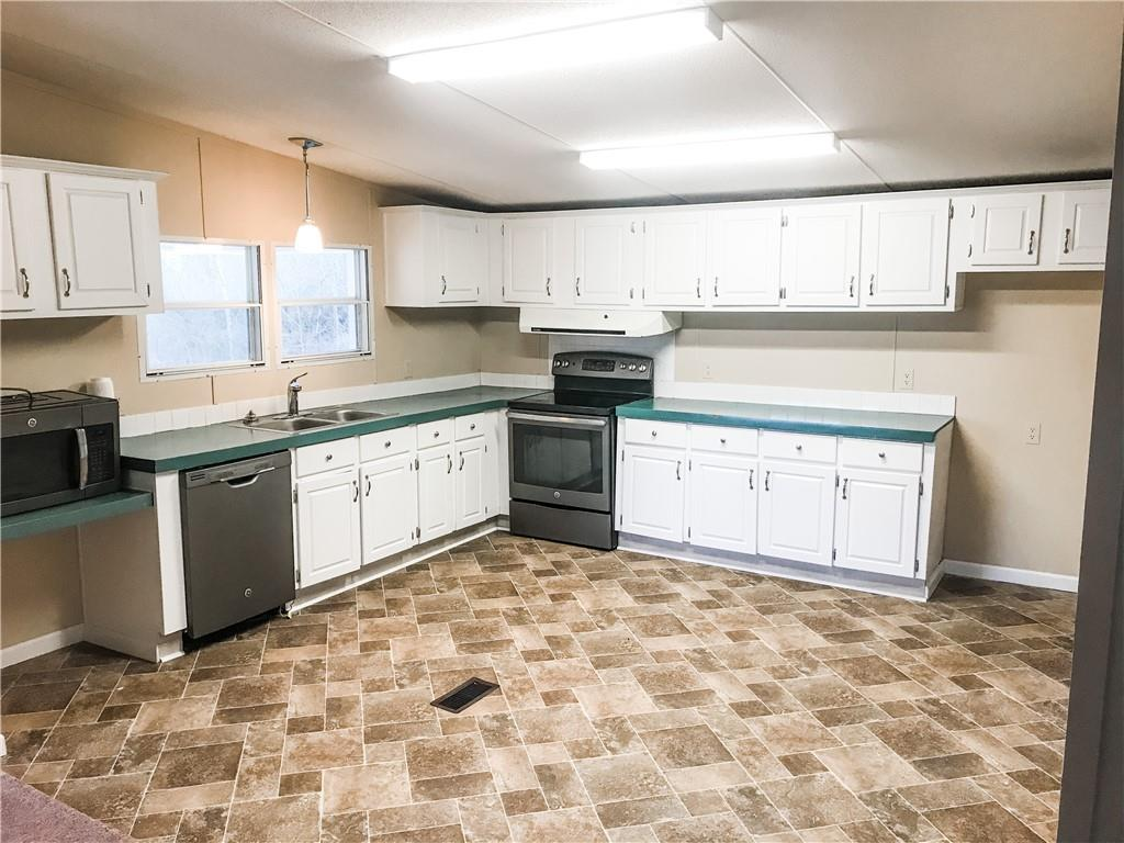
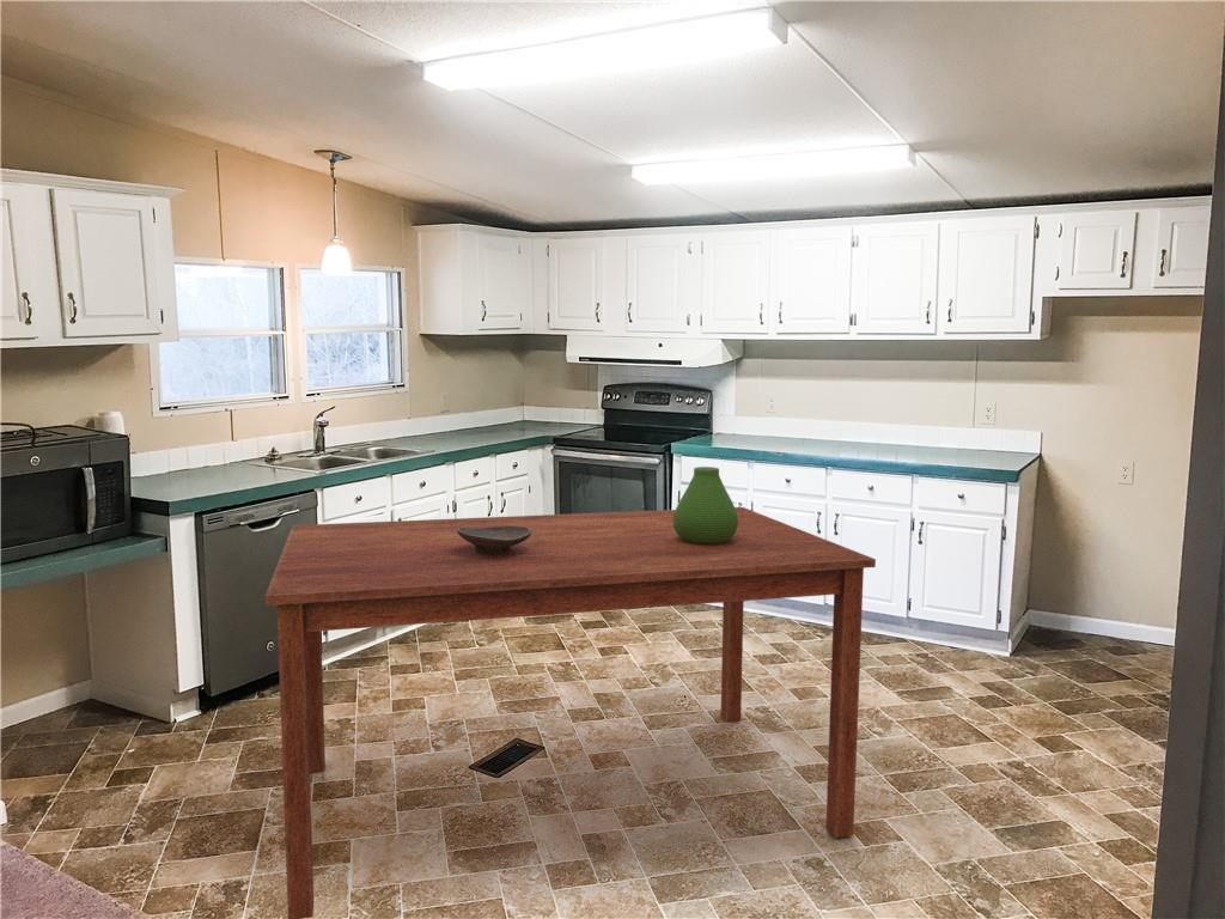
+ vase (706, 503)
+ dining table (553, 614)
+ decorative bowl (494, 538)
